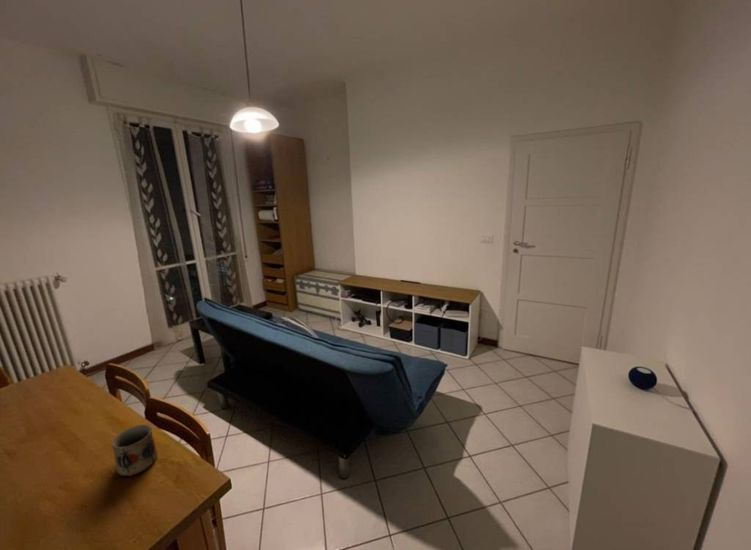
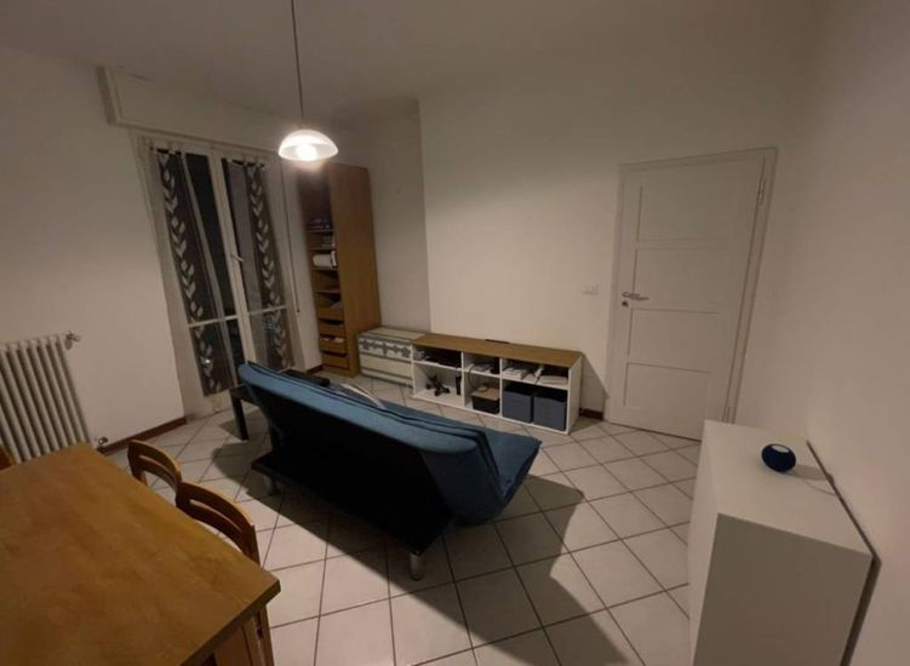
- mug (133, 448)
